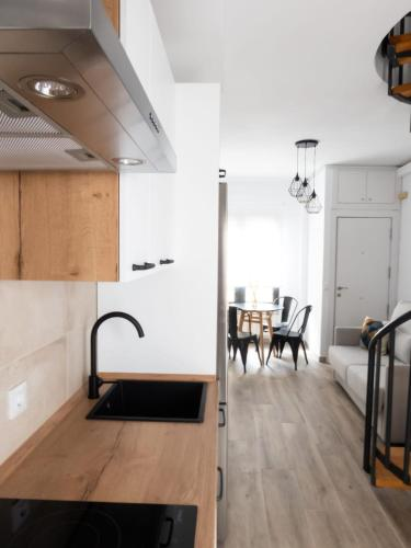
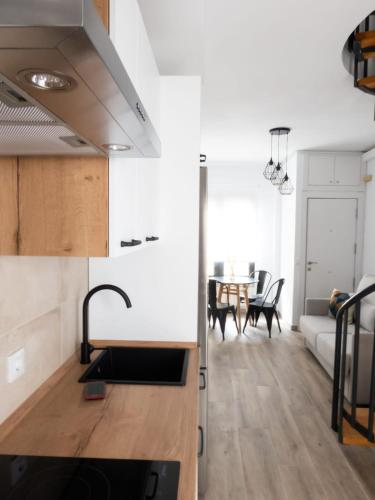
+ cell phone (95, 389)
